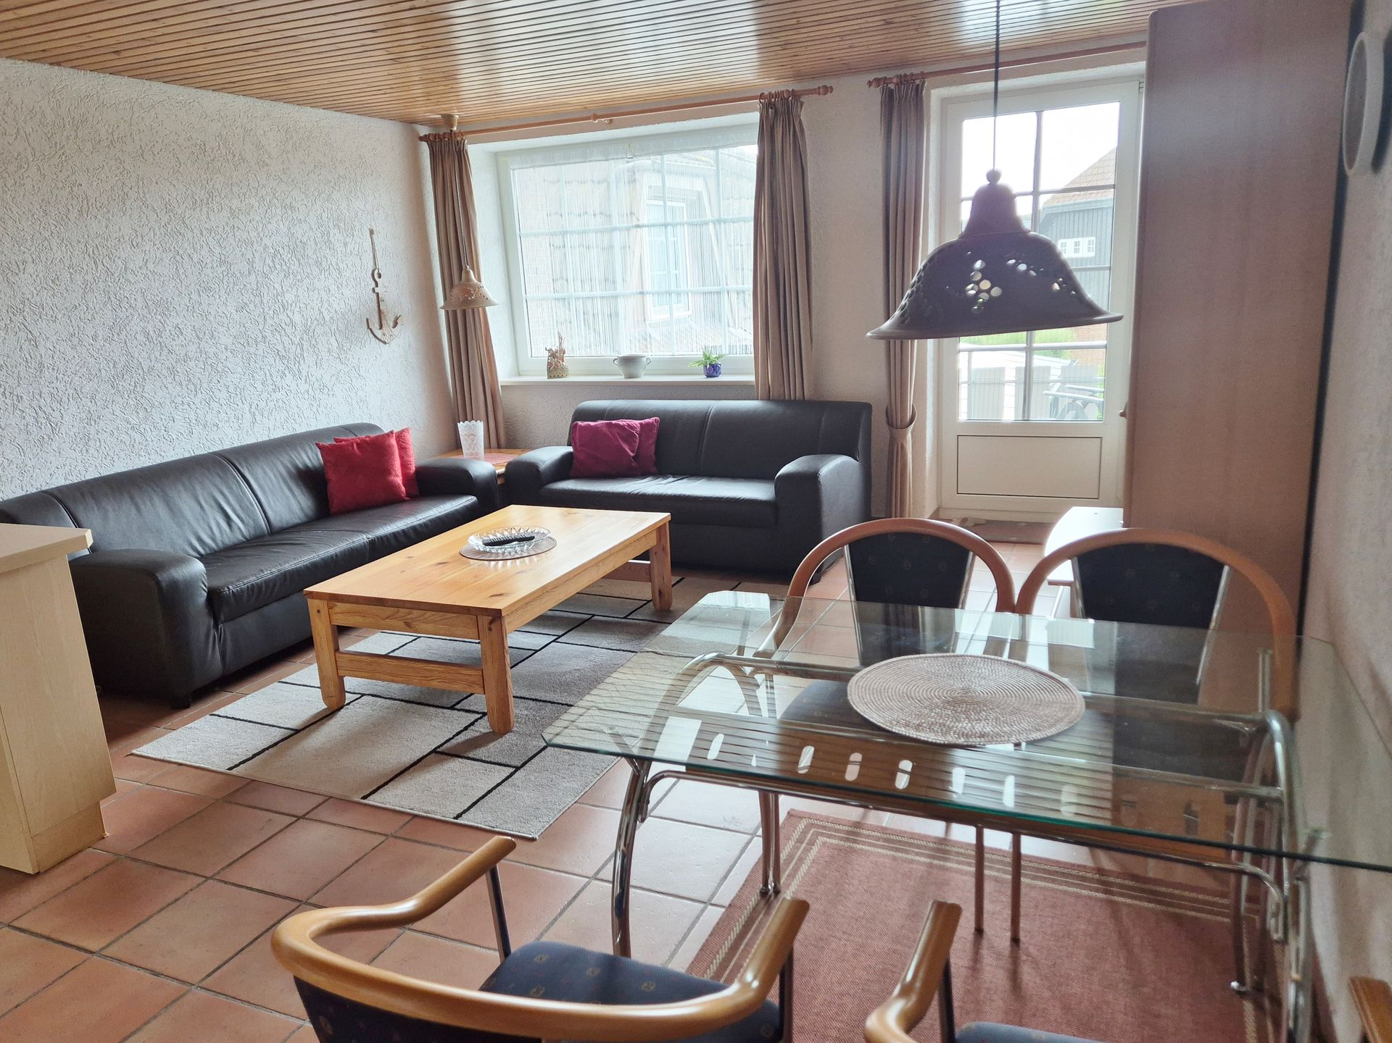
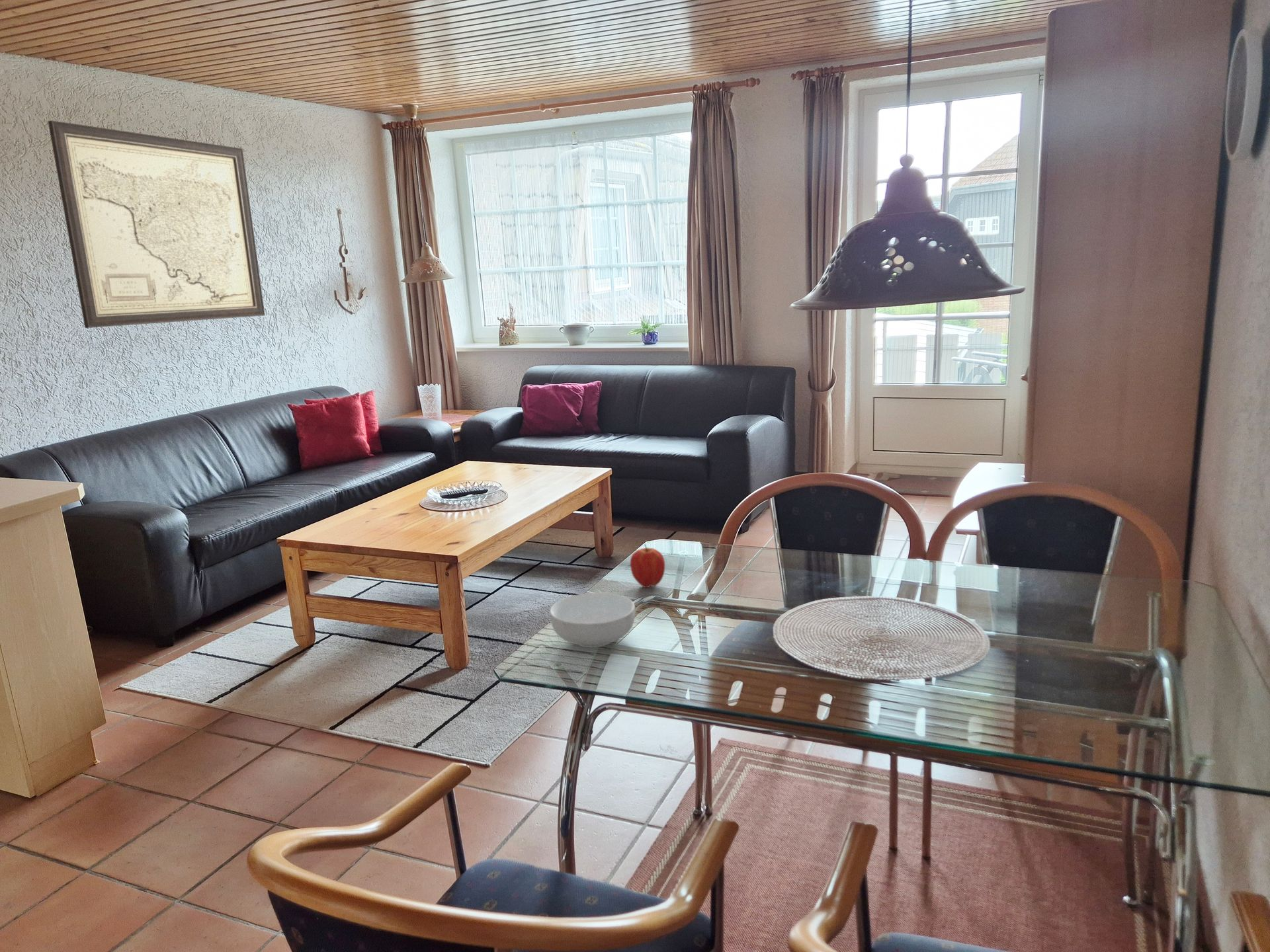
+ apple (648, 565)
+ wall art (170, 230)
+ cereal bowl (593, 623)
